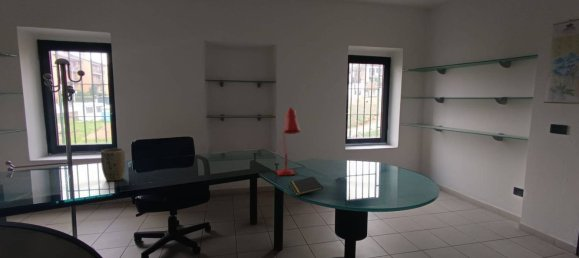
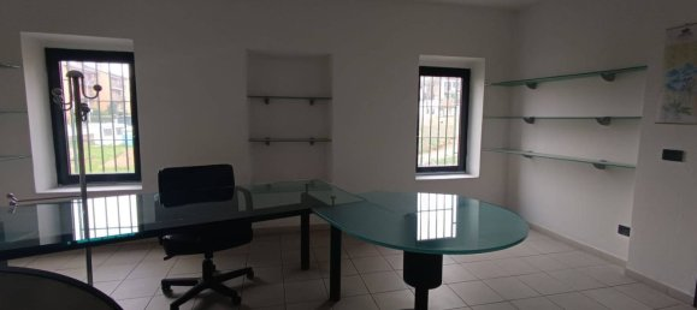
- plant pot (113, 164)
- notepad (305, 185)
- desk lamp (285, 141)
